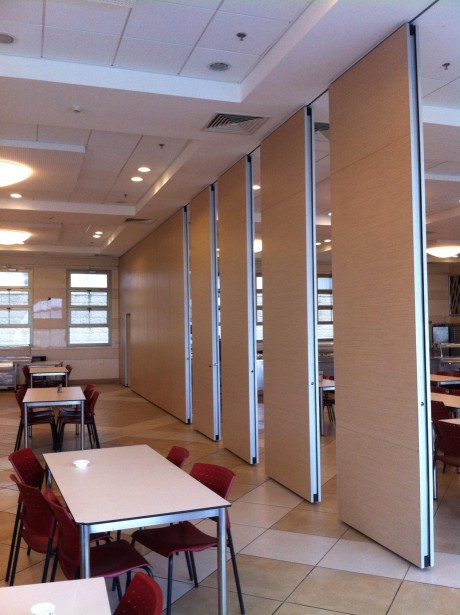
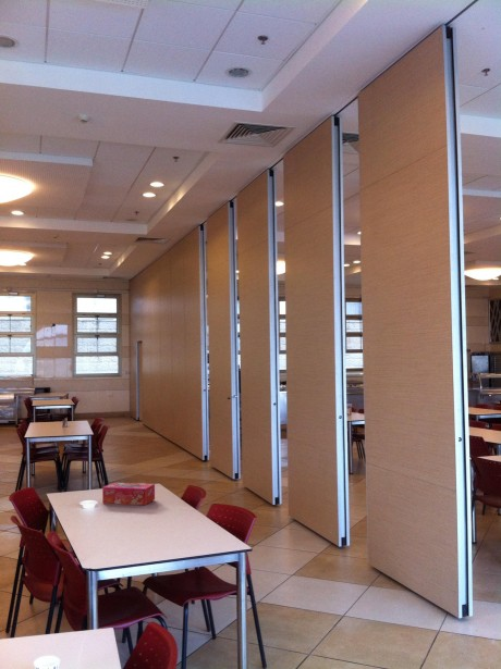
+ tissue box (129, 493)
